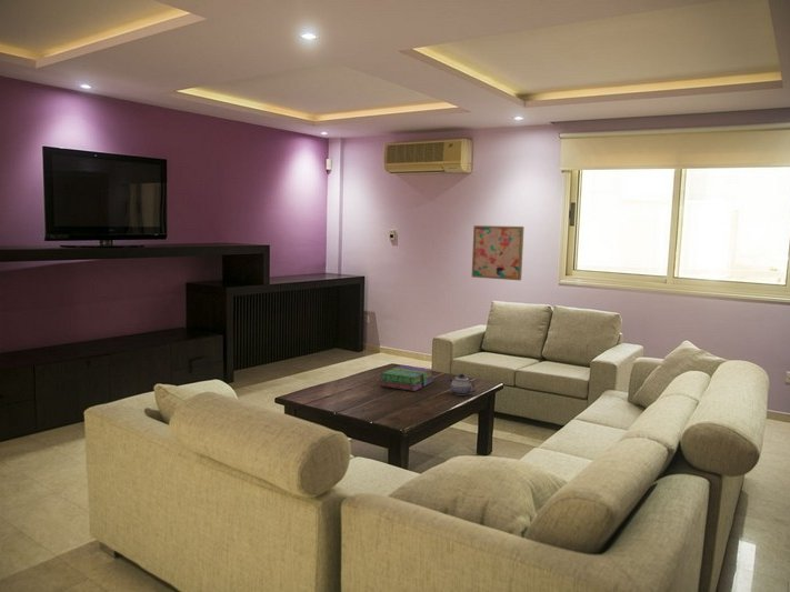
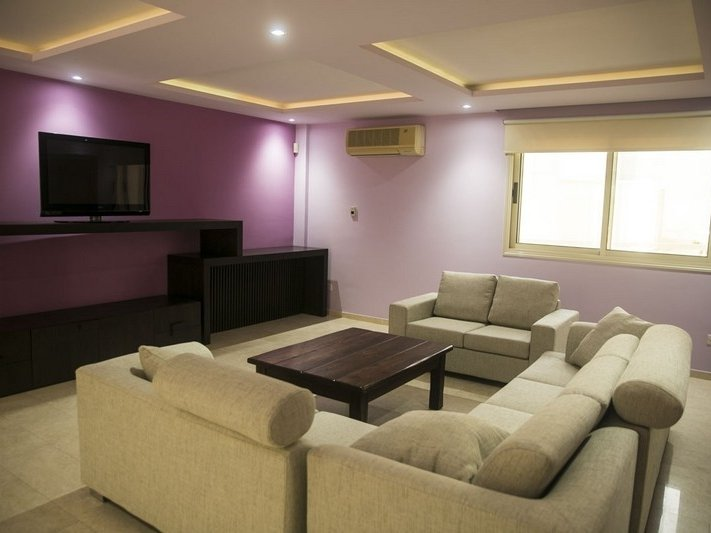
- teapot (460, 383)
- wall art (497, 252)
- books (407, 377)
